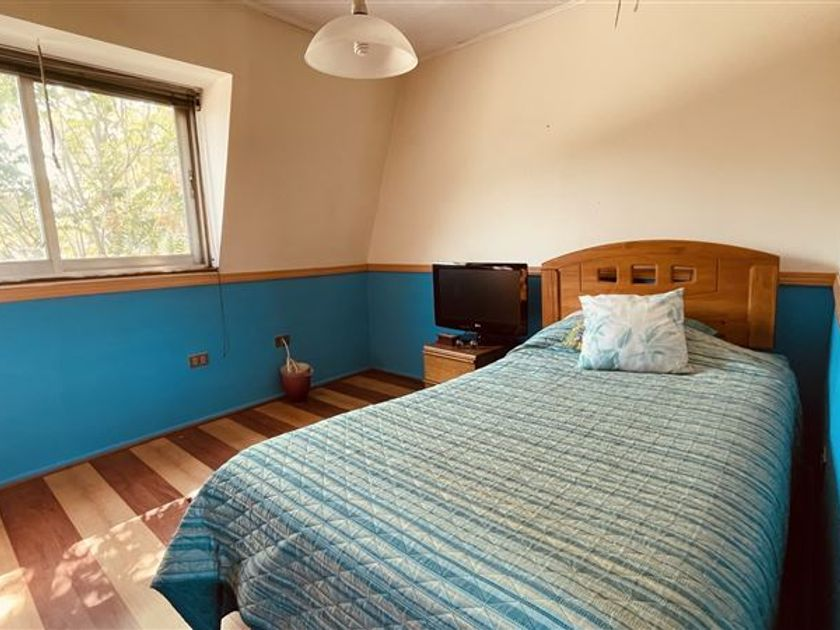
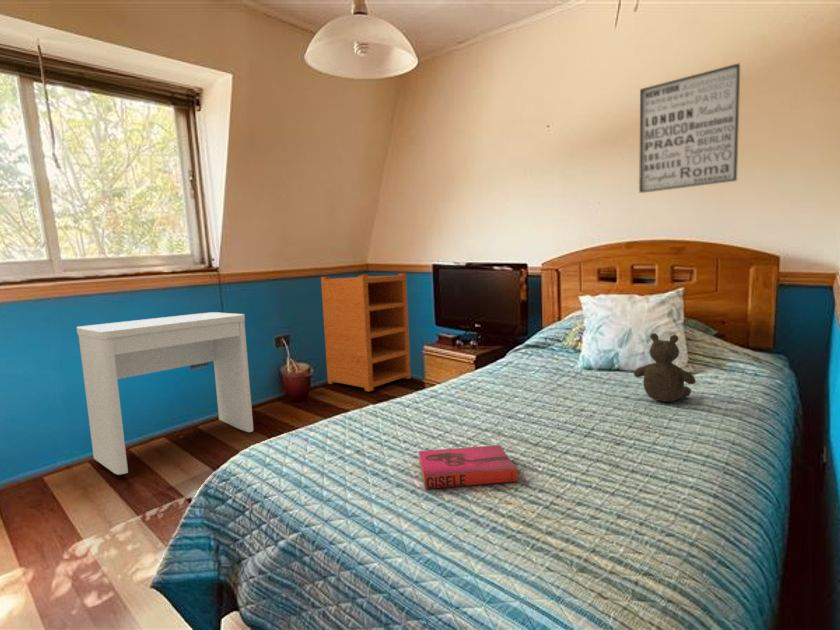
+ teddy bear (666, 365)
+ cupboard (366, 328)
+ wall art (686, 133)
+ hardback book (465, 465)
+ desk (168, 369)
